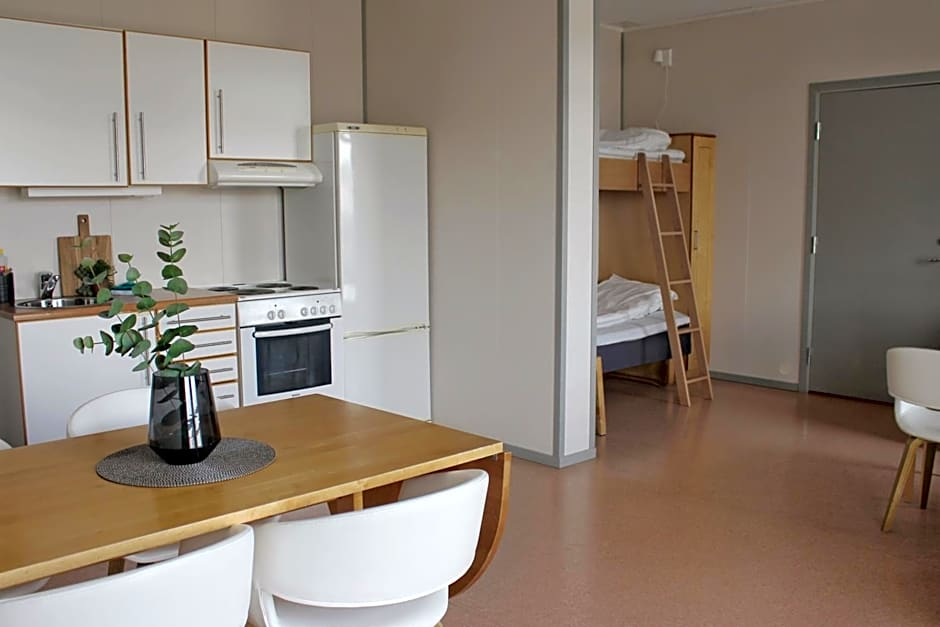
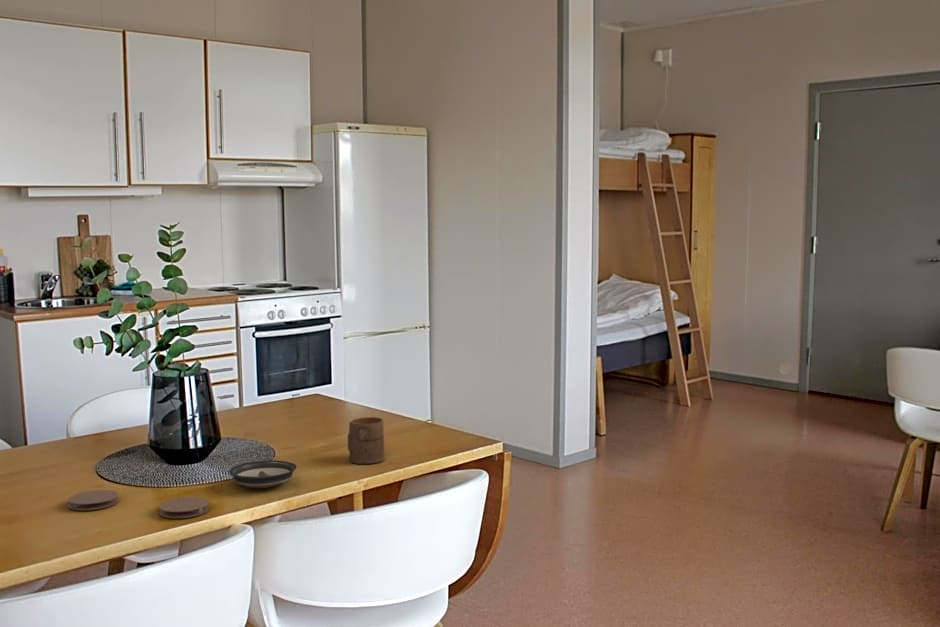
+ coaster (184, 507)
+ coaster (93, 499)
+ saucer (263, 476)
+ cup (366, 440)
